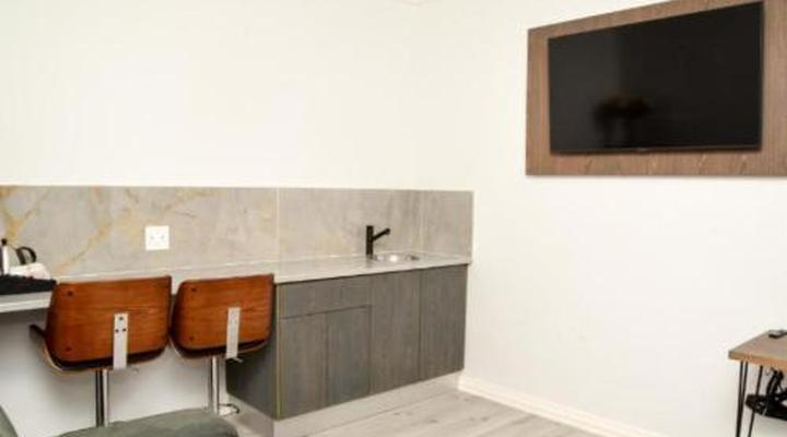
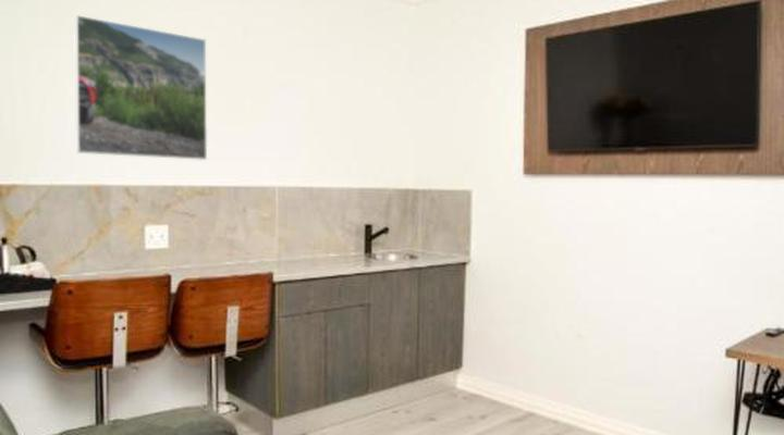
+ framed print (145, 92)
